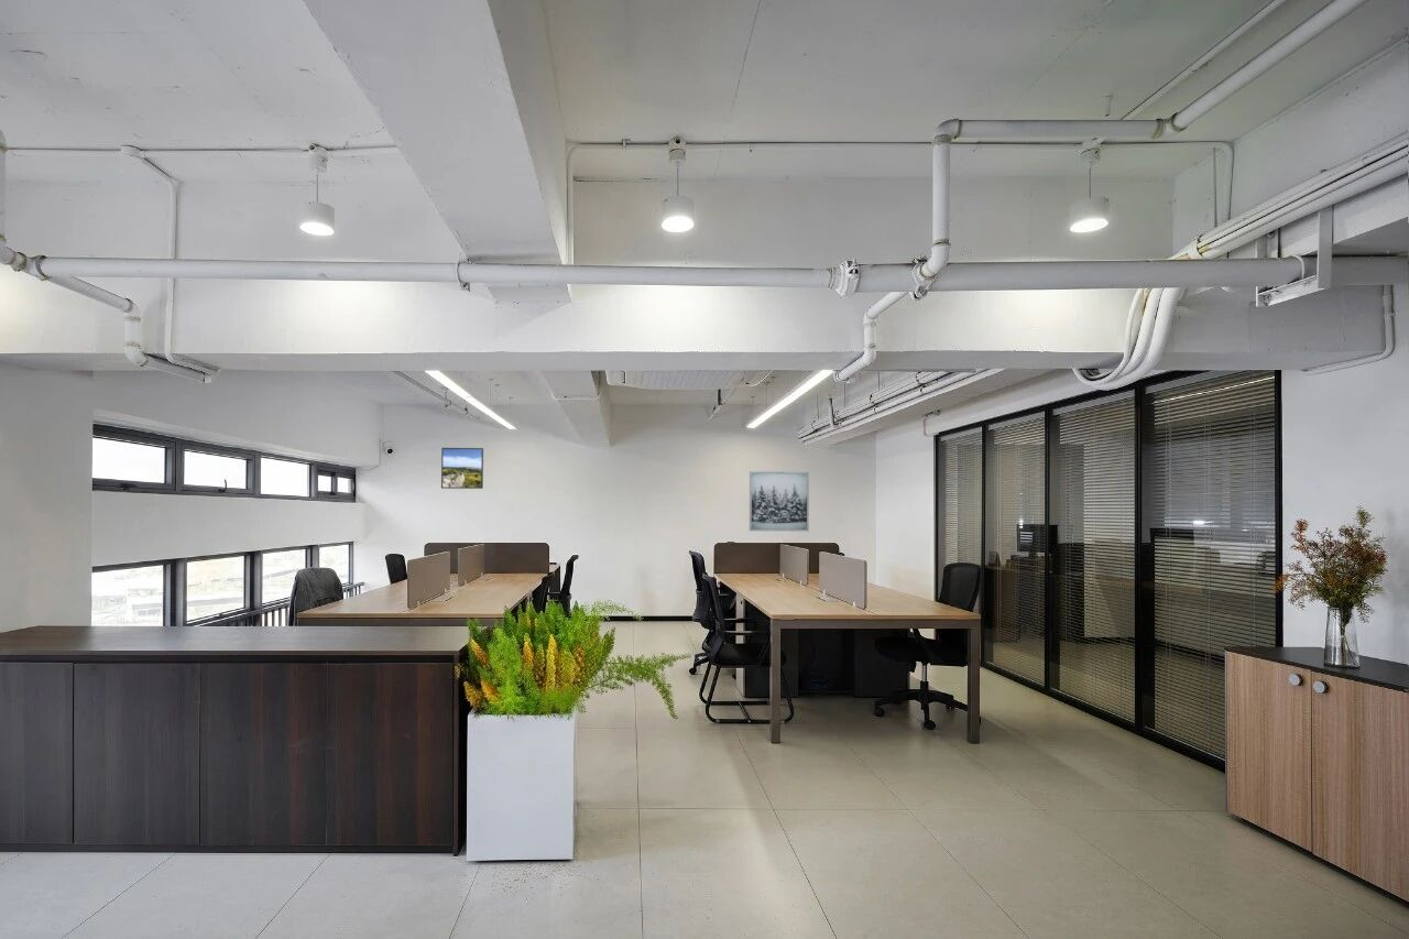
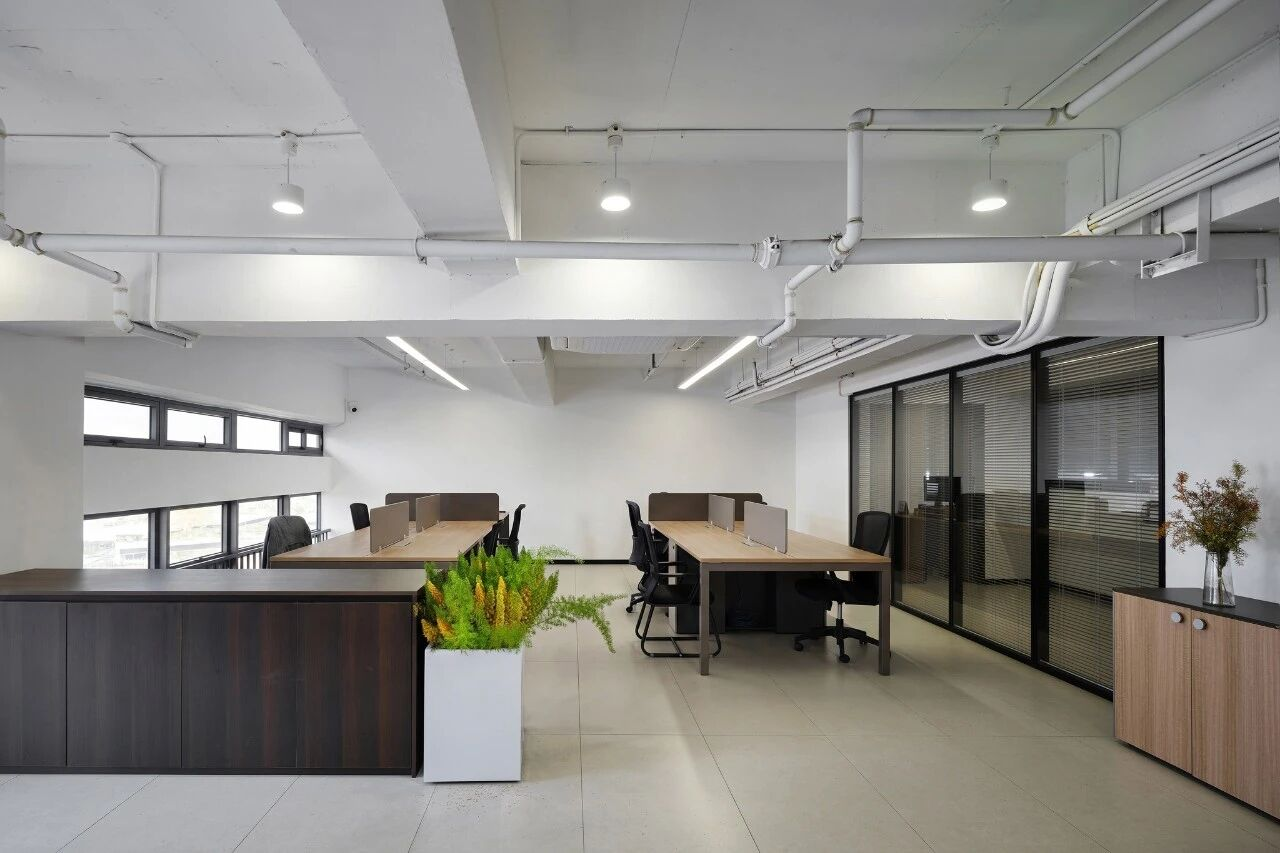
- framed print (462, 468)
- wall art (778, 501)
